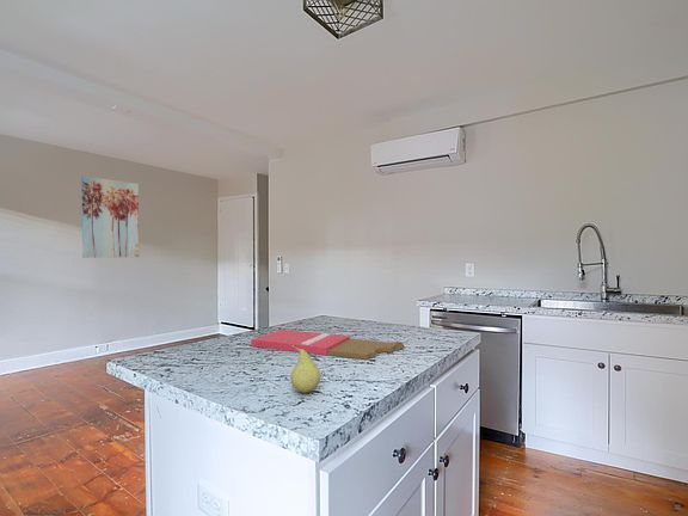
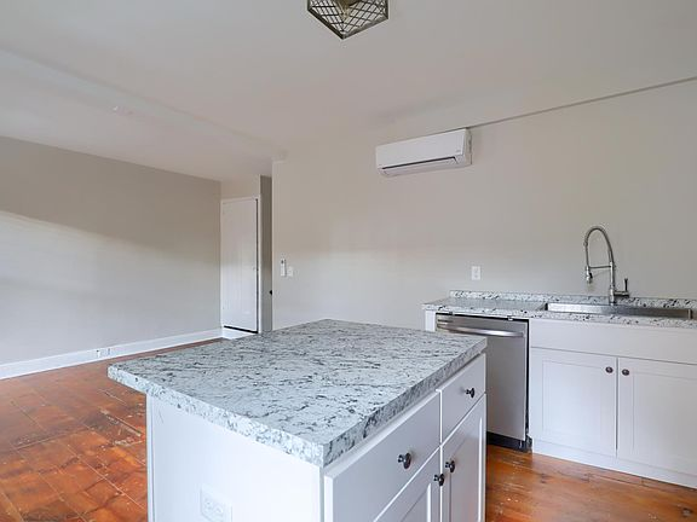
- wall art (111, 219)
- cutting board (327, 342)
- fruit (303, 367)
